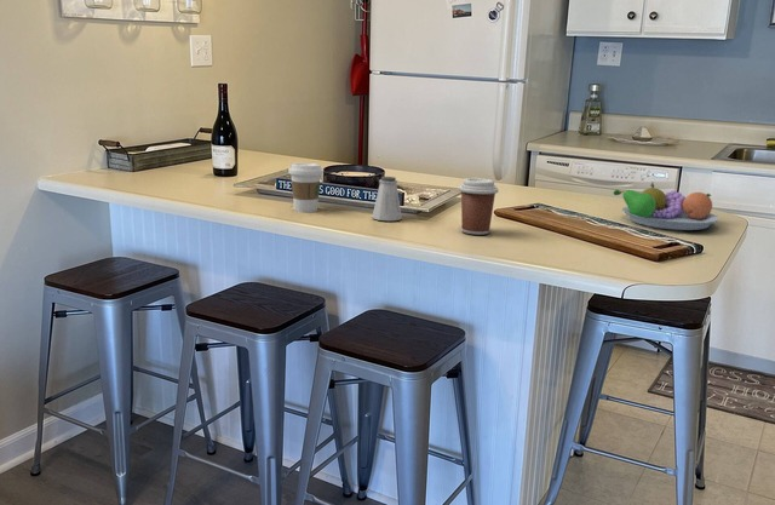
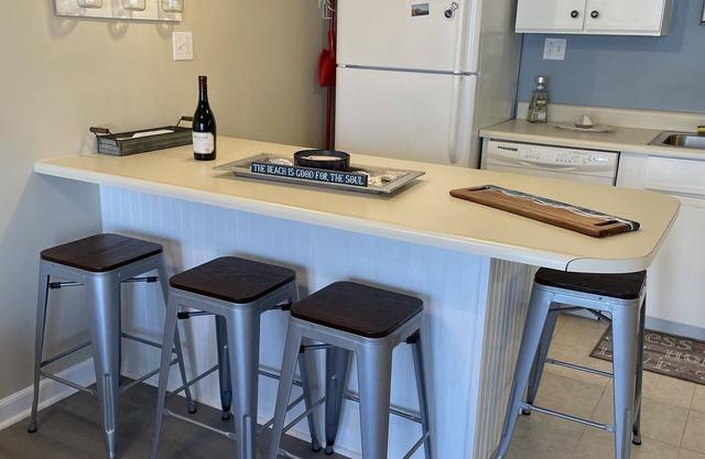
- saltshaker (388, 197)
- coffee cup (477, 206)
- coffee cup (305, 186)
- fruit bowl (666, 203)
